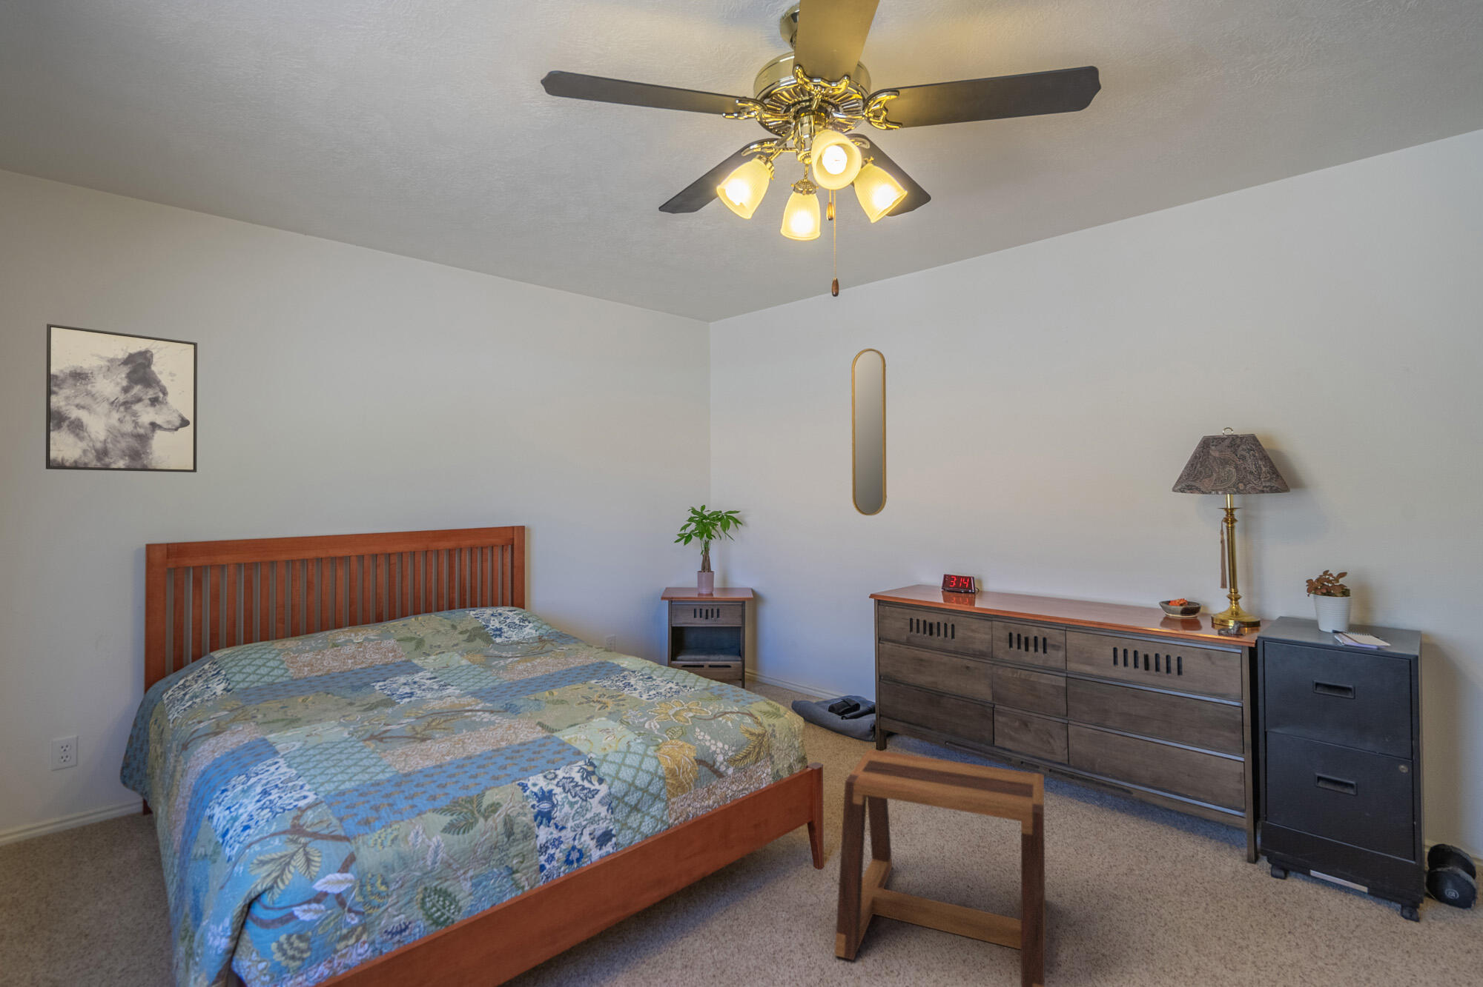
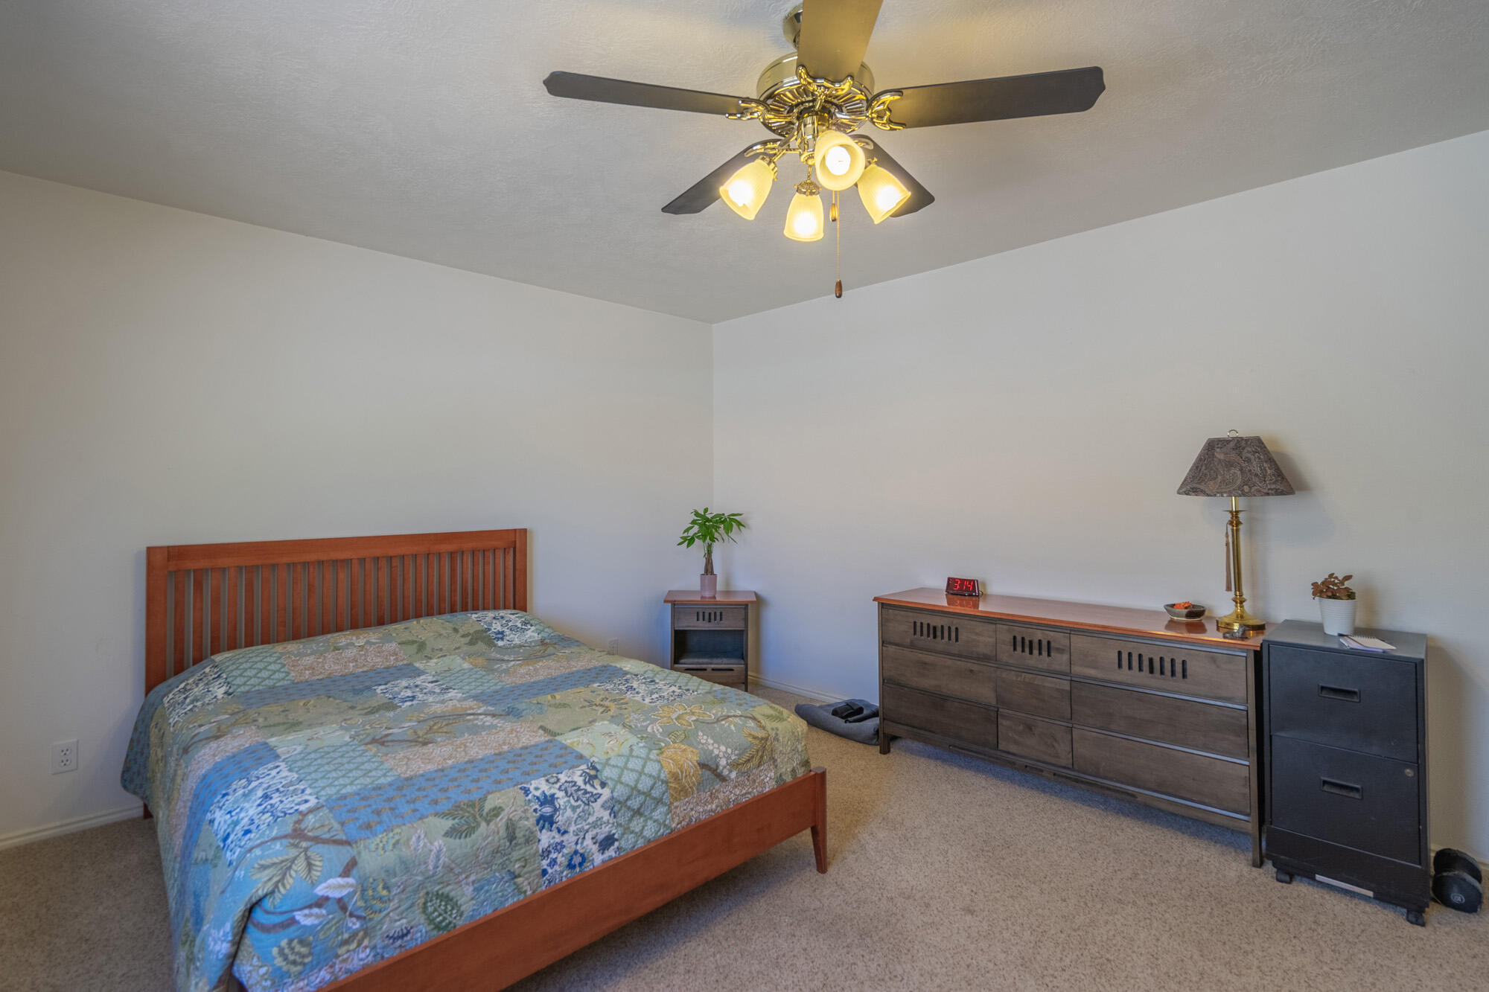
- stool (953, 810)
- home mirror (868, 432)
- wall art (126, 402)
